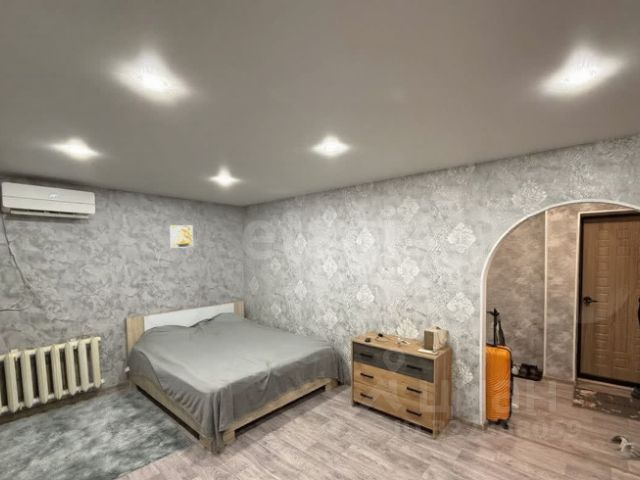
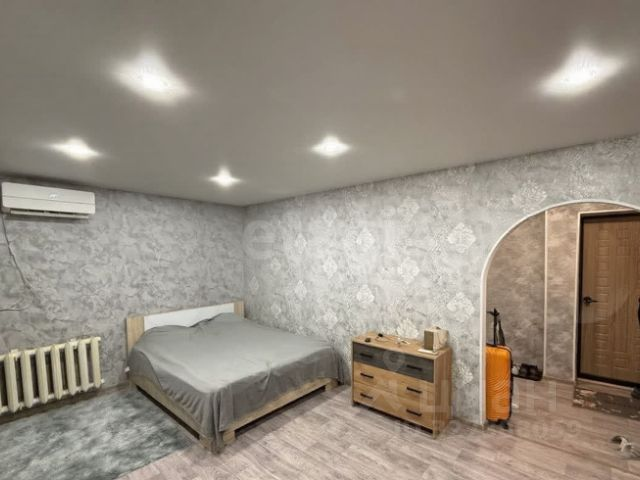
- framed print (181, 236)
